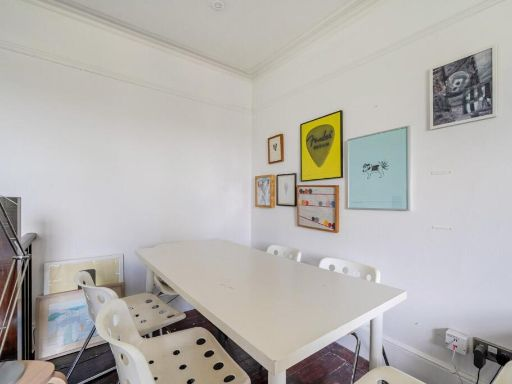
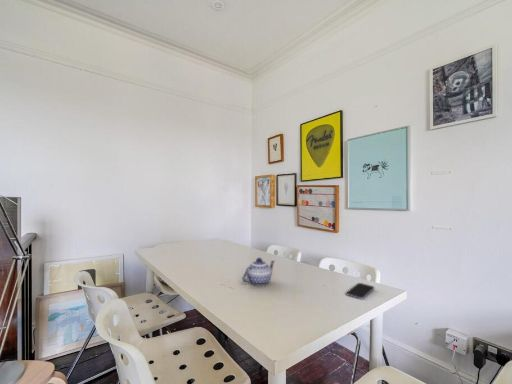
+ teapot (259, 270)
+ smartphone (360, 290)
